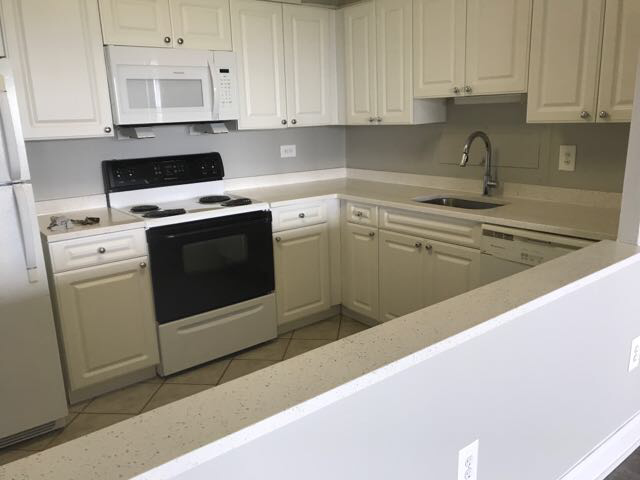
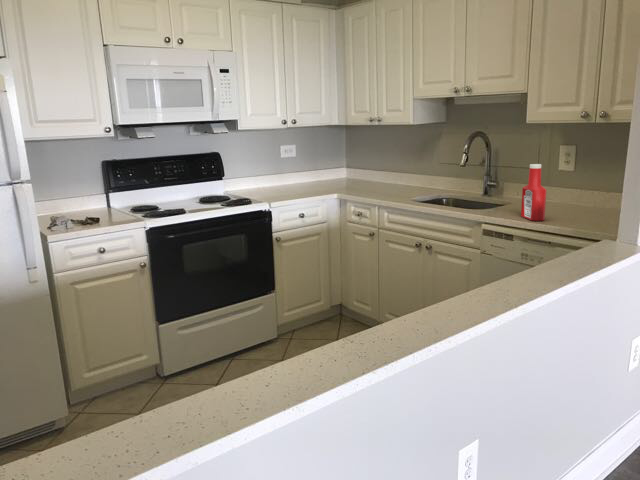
+ soap bottle (534, 191)
